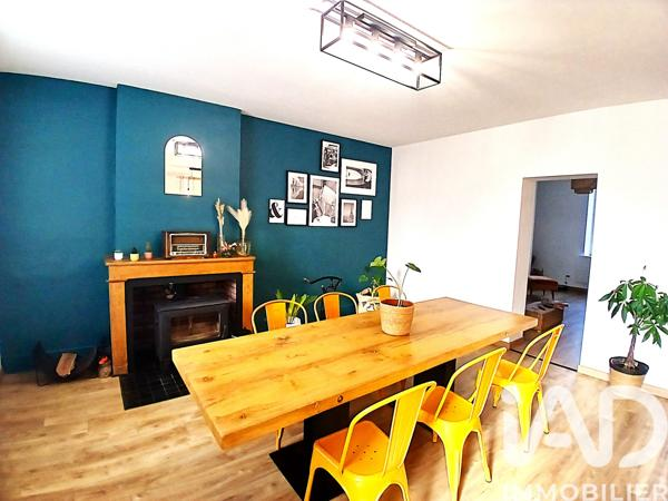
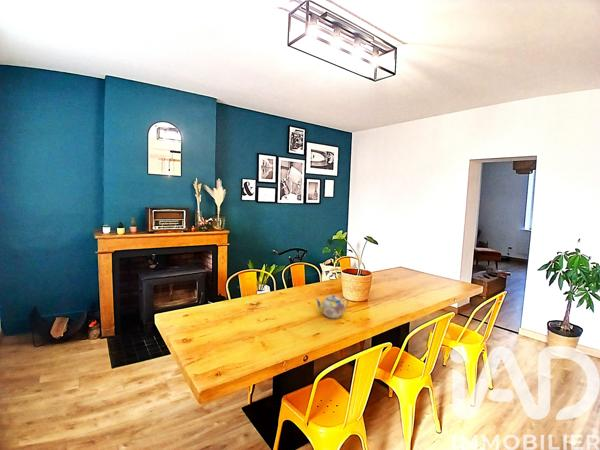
+ teapot (332, 305)
